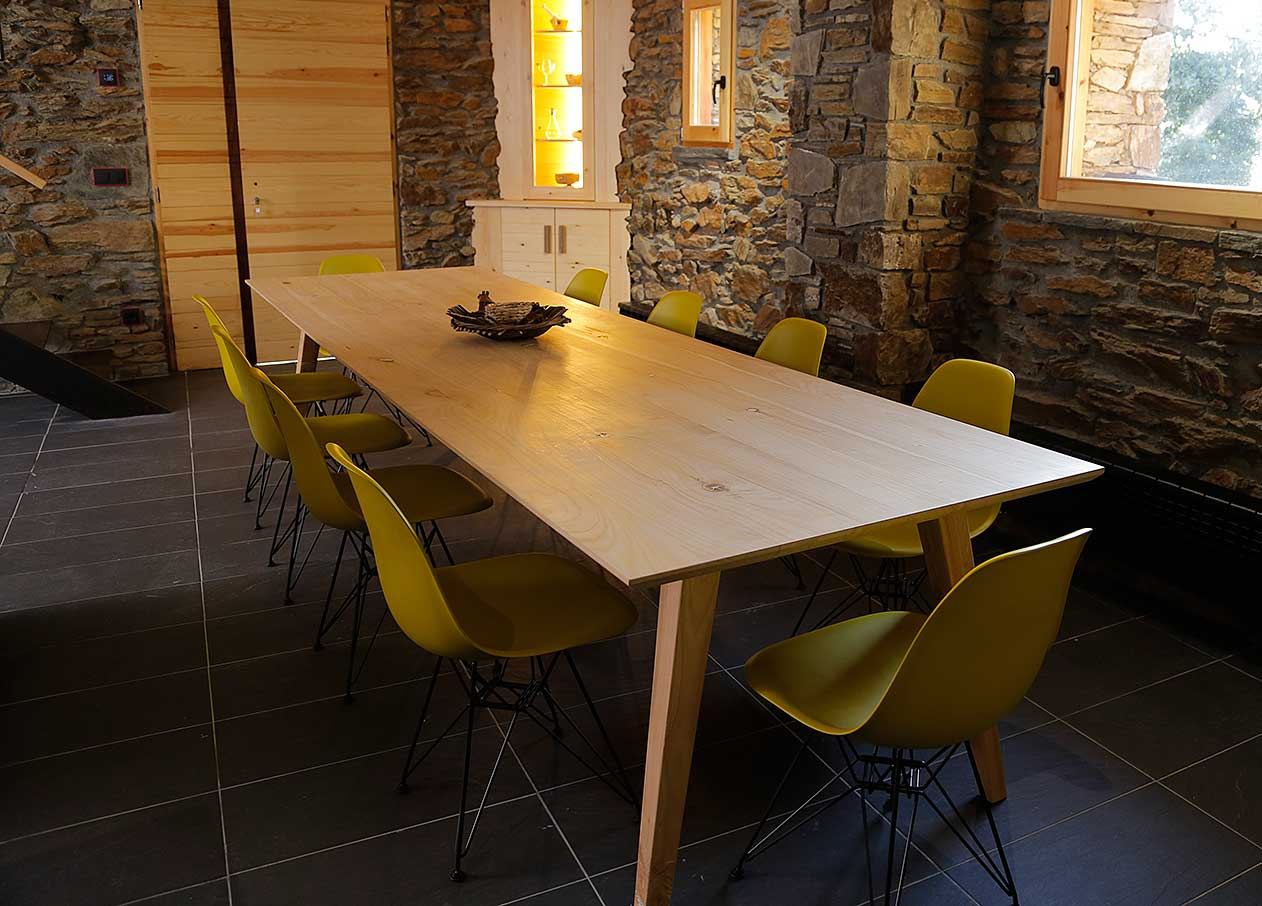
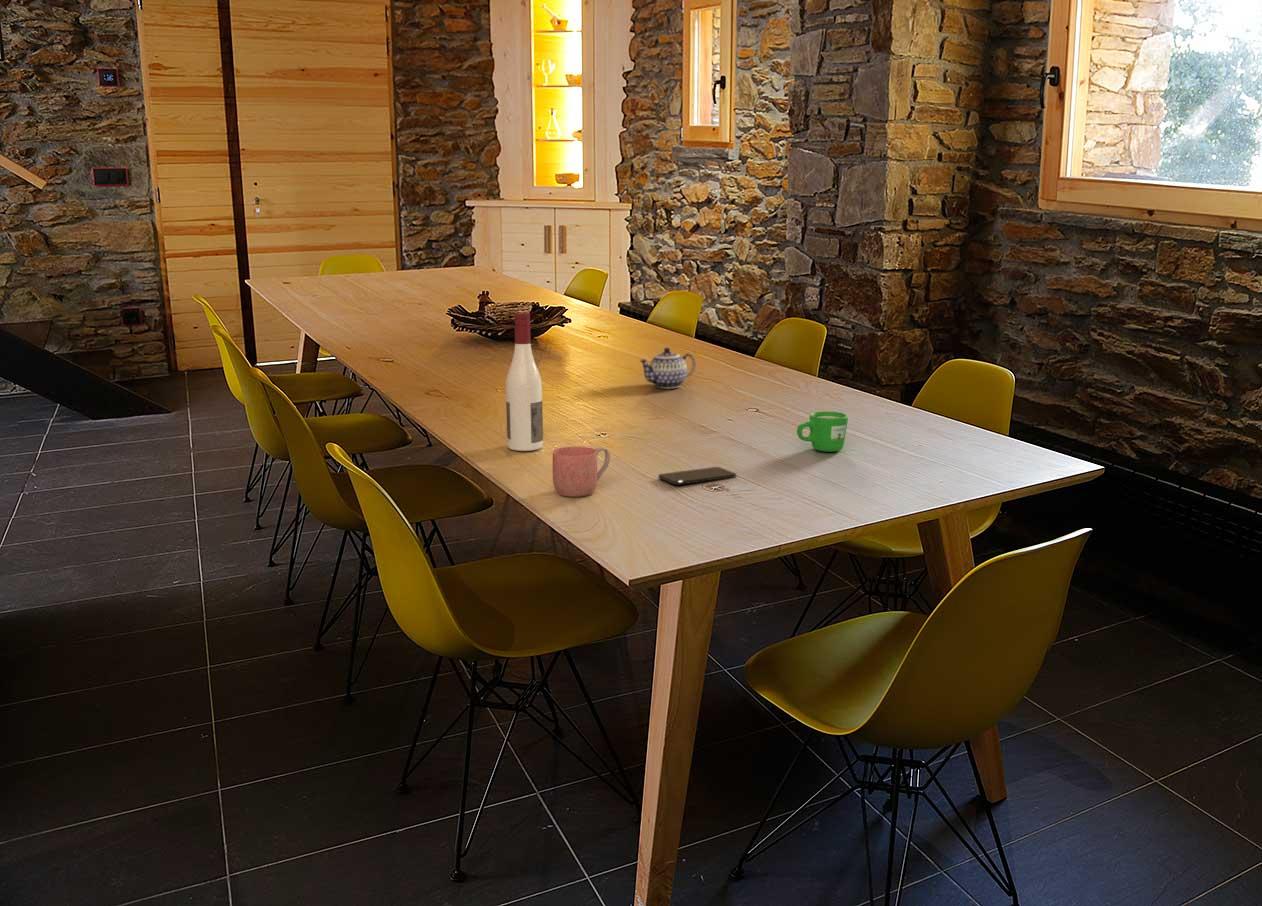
+ teapot (667, 367)
+ mug (582, 470)
+ mug (821, 432)
+ alcohol (523, 381)
+ smartphone (697, 475)
